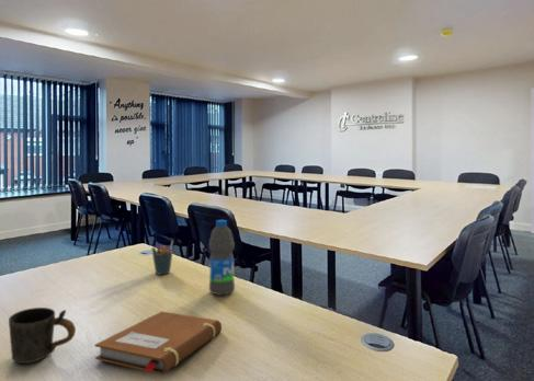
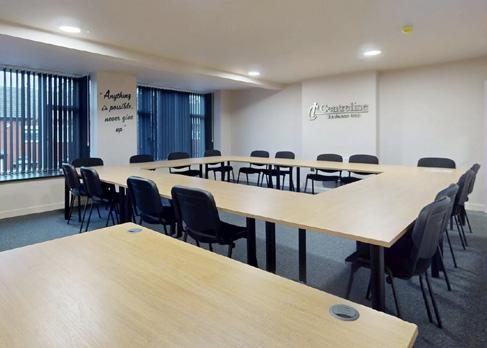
- water bottle (221, 256)
- pen holder (162, 257)
- mug (39, 335)
- notebook (161, 338)
